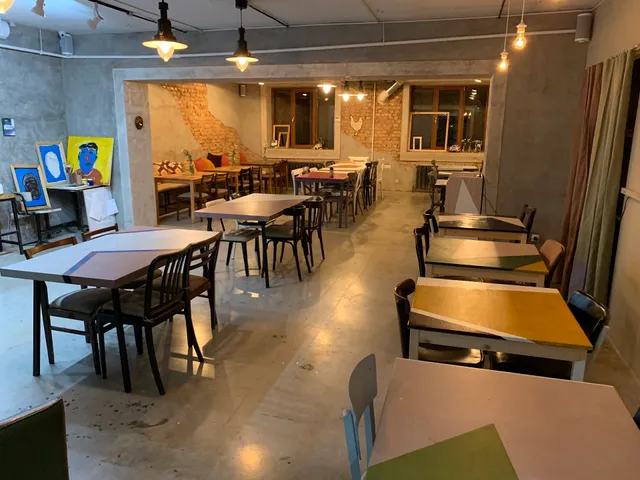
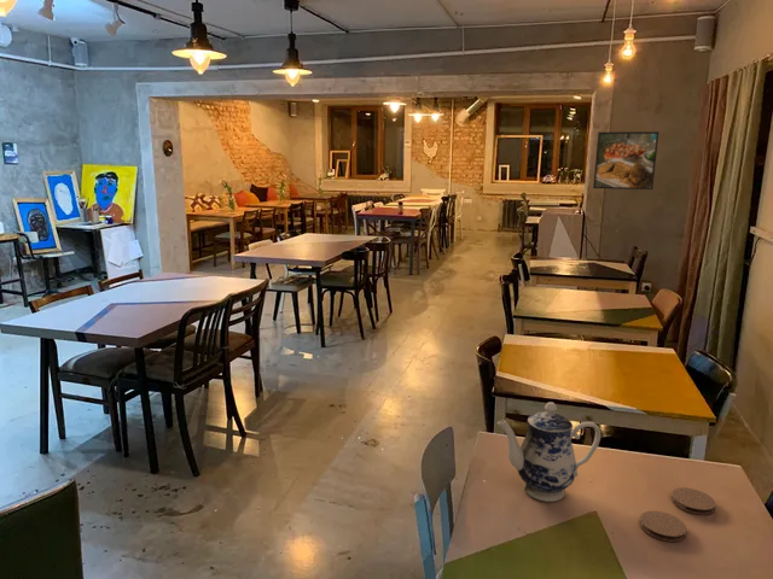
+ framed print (624, 160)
+ teapot (547, 448)
+ coaster (692, 501)
+ coaster (662, 525)
